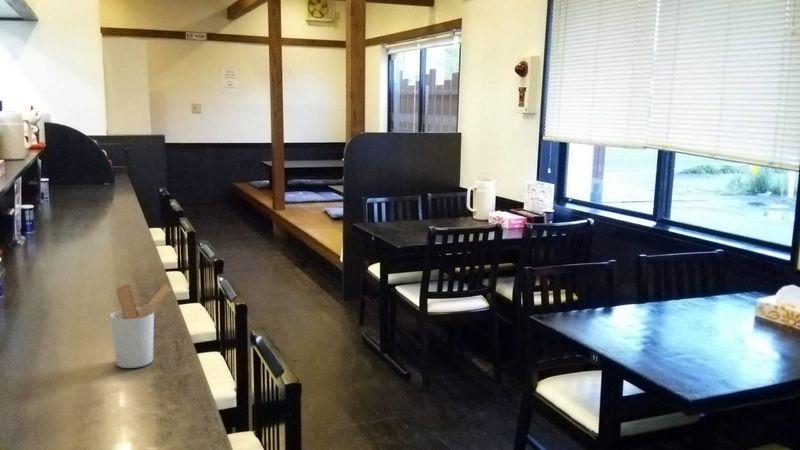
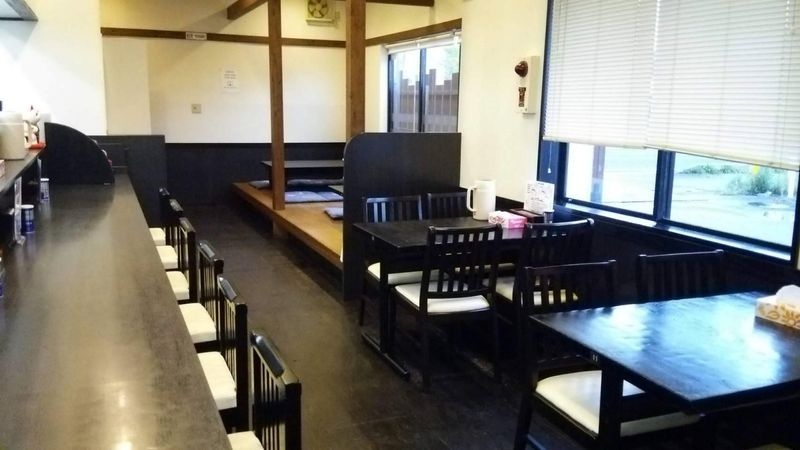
- utensil holder (143, 323)
